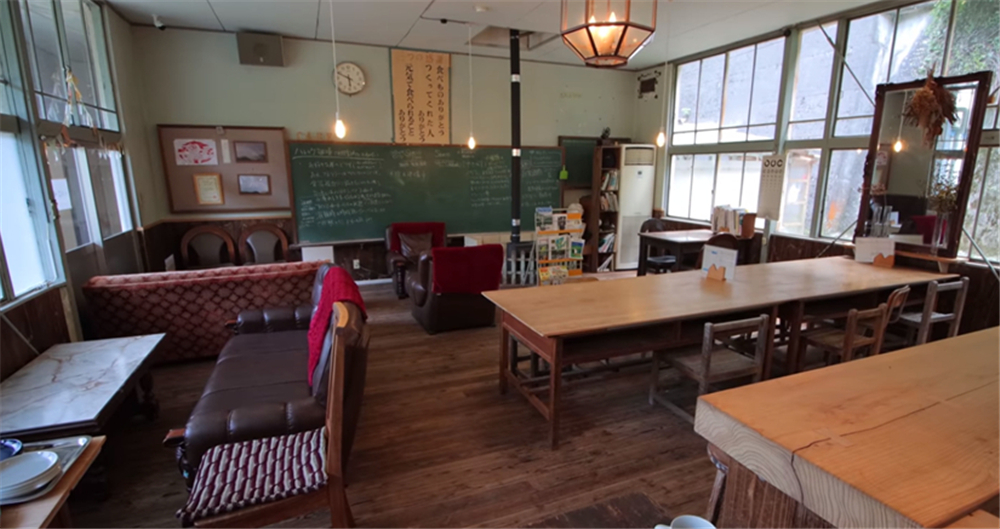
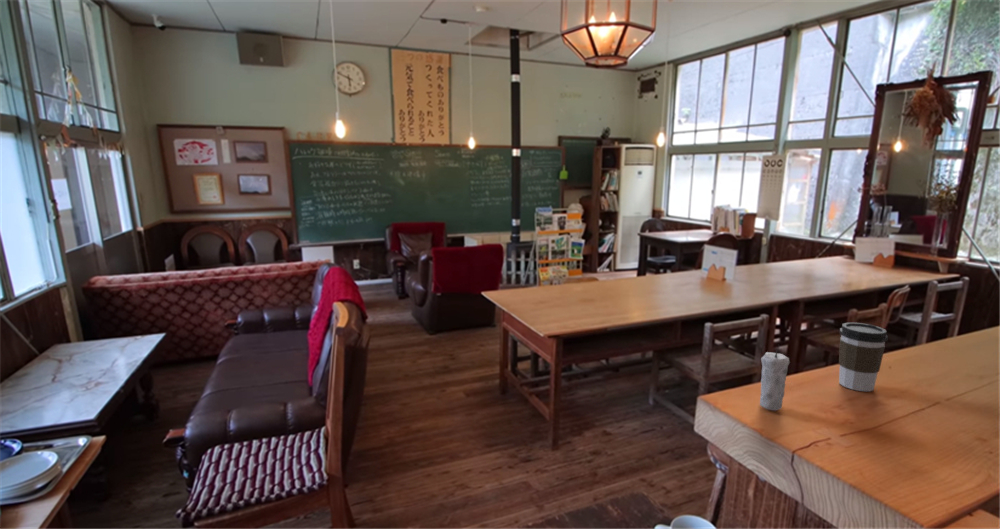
+ candle (773, 376)
+ coffee cup (859, 356)
